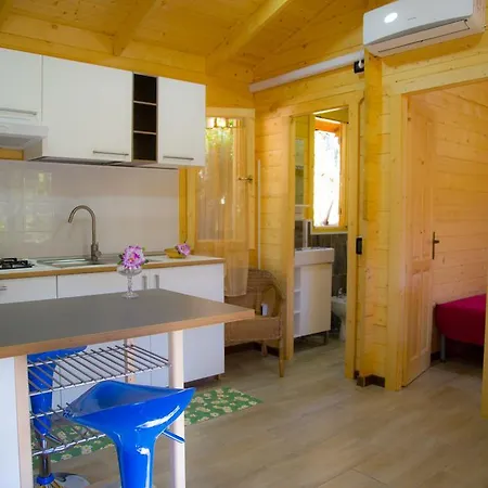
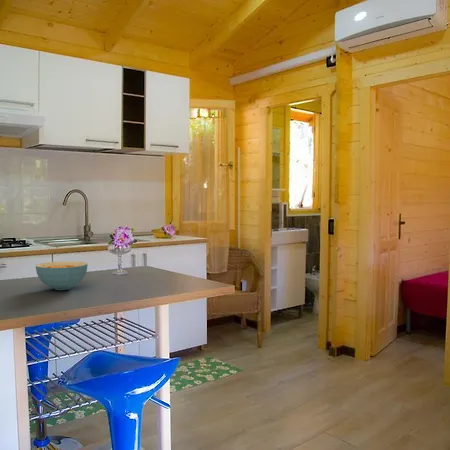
+ cereal bowl (62, 276)
